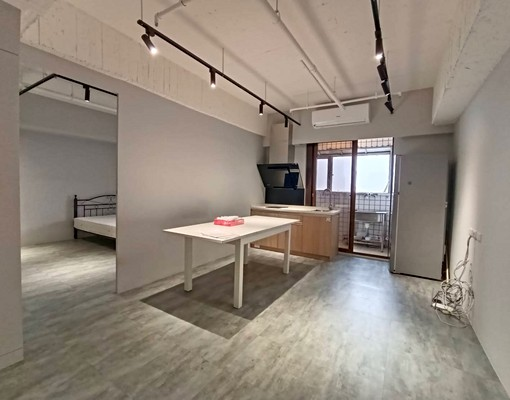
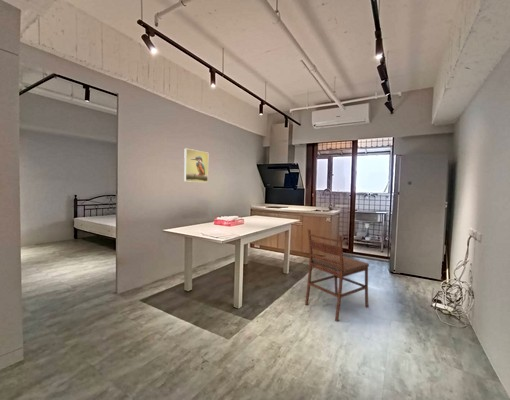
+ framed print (196, 166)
+ dining chair (338, 268)
